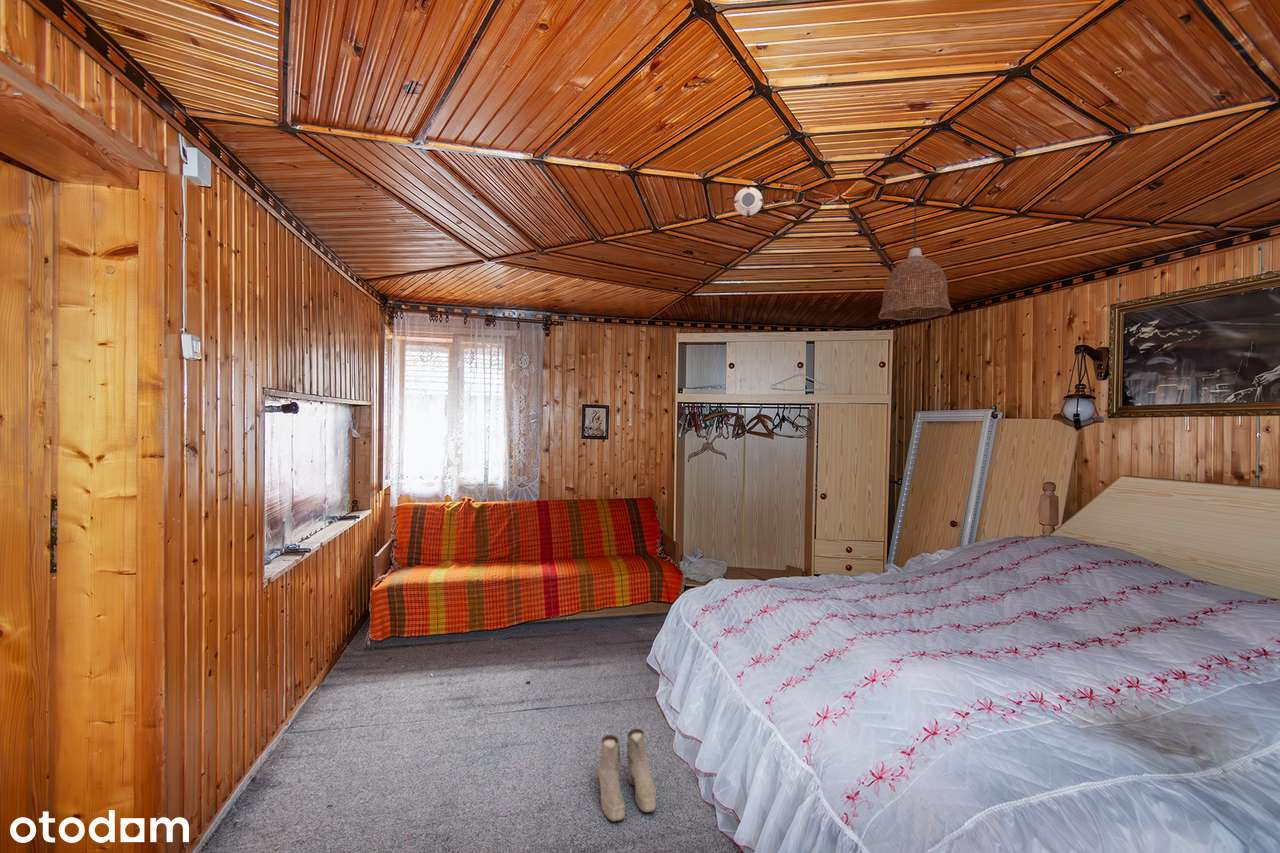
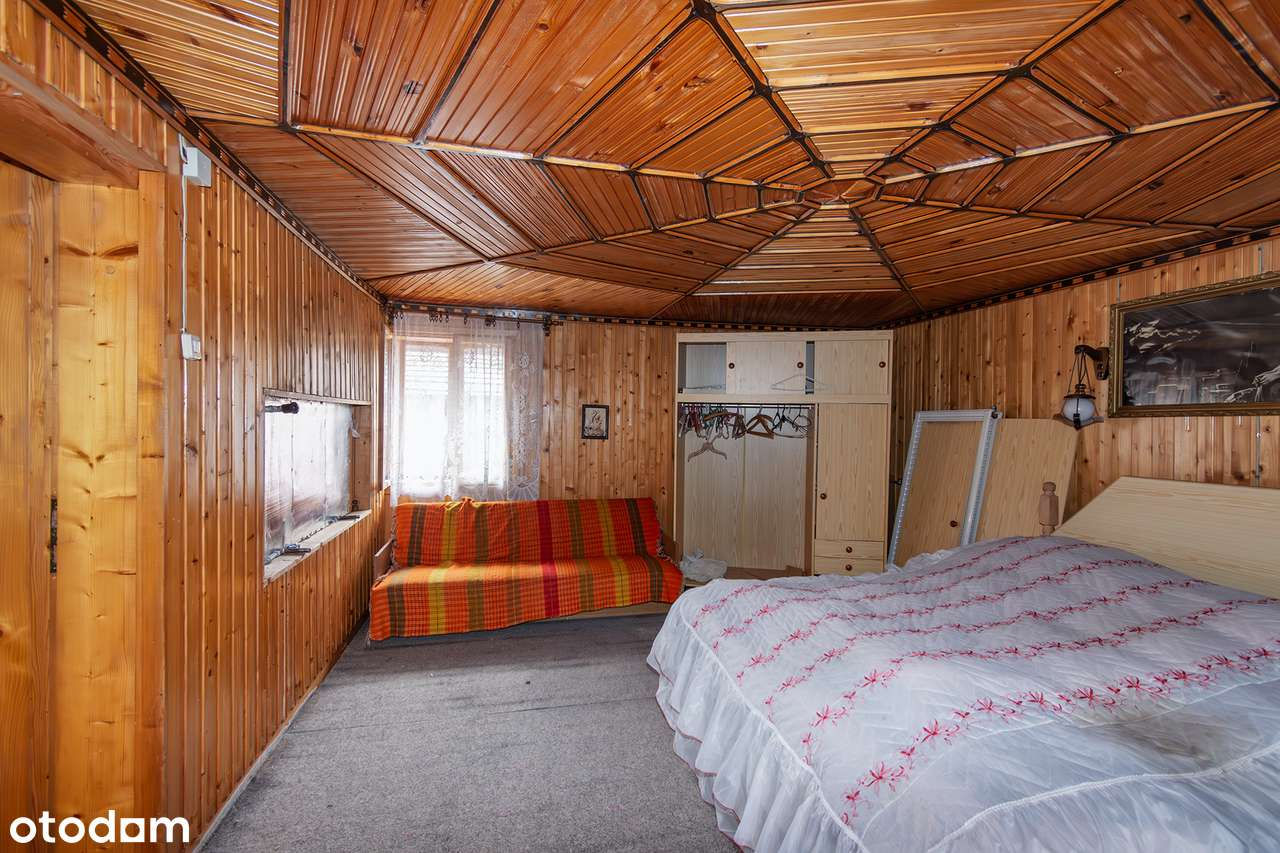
- boots (628, 770)
- smoke detector (748, 200)
- pendant lamp (914, 251)
